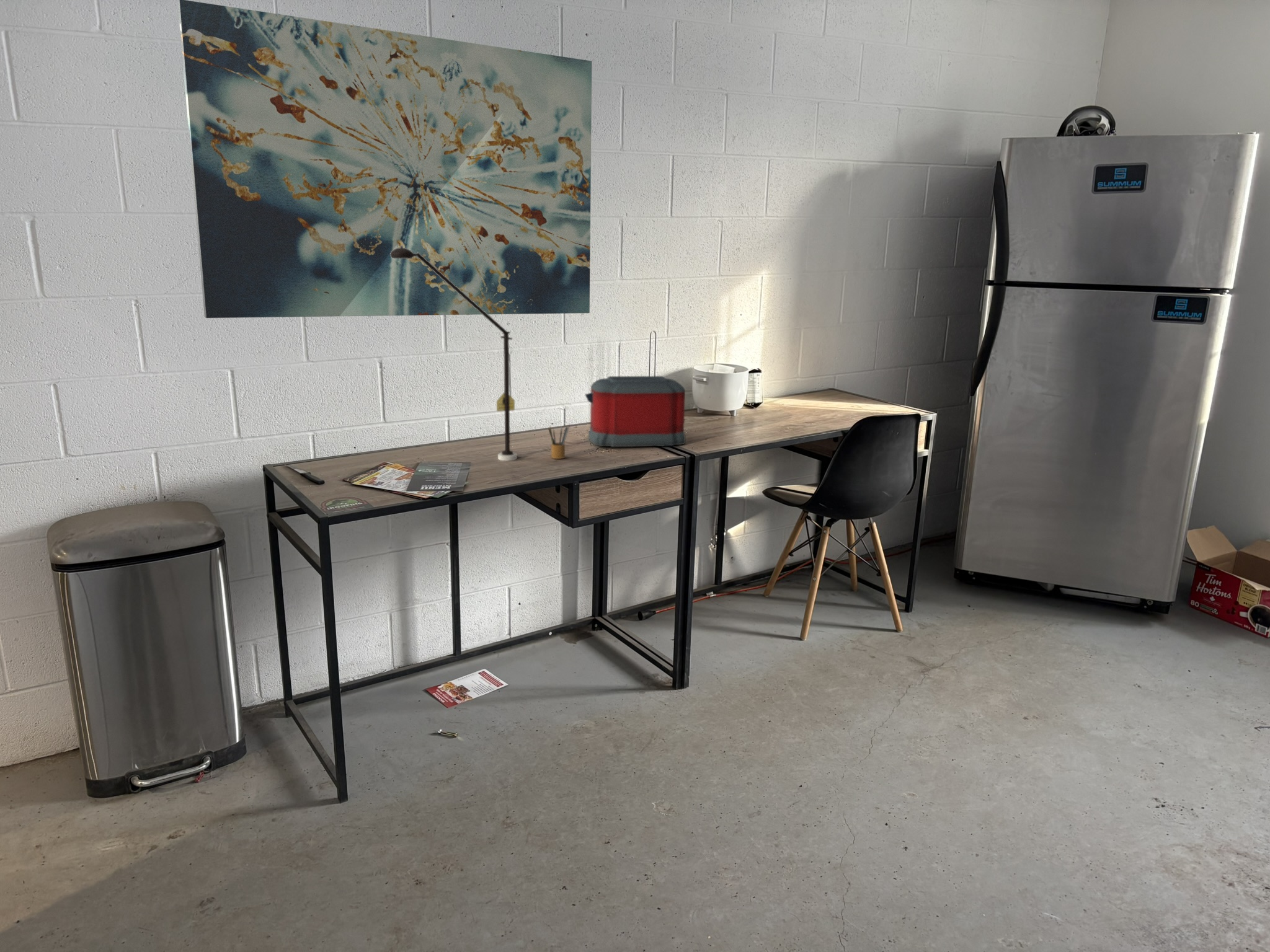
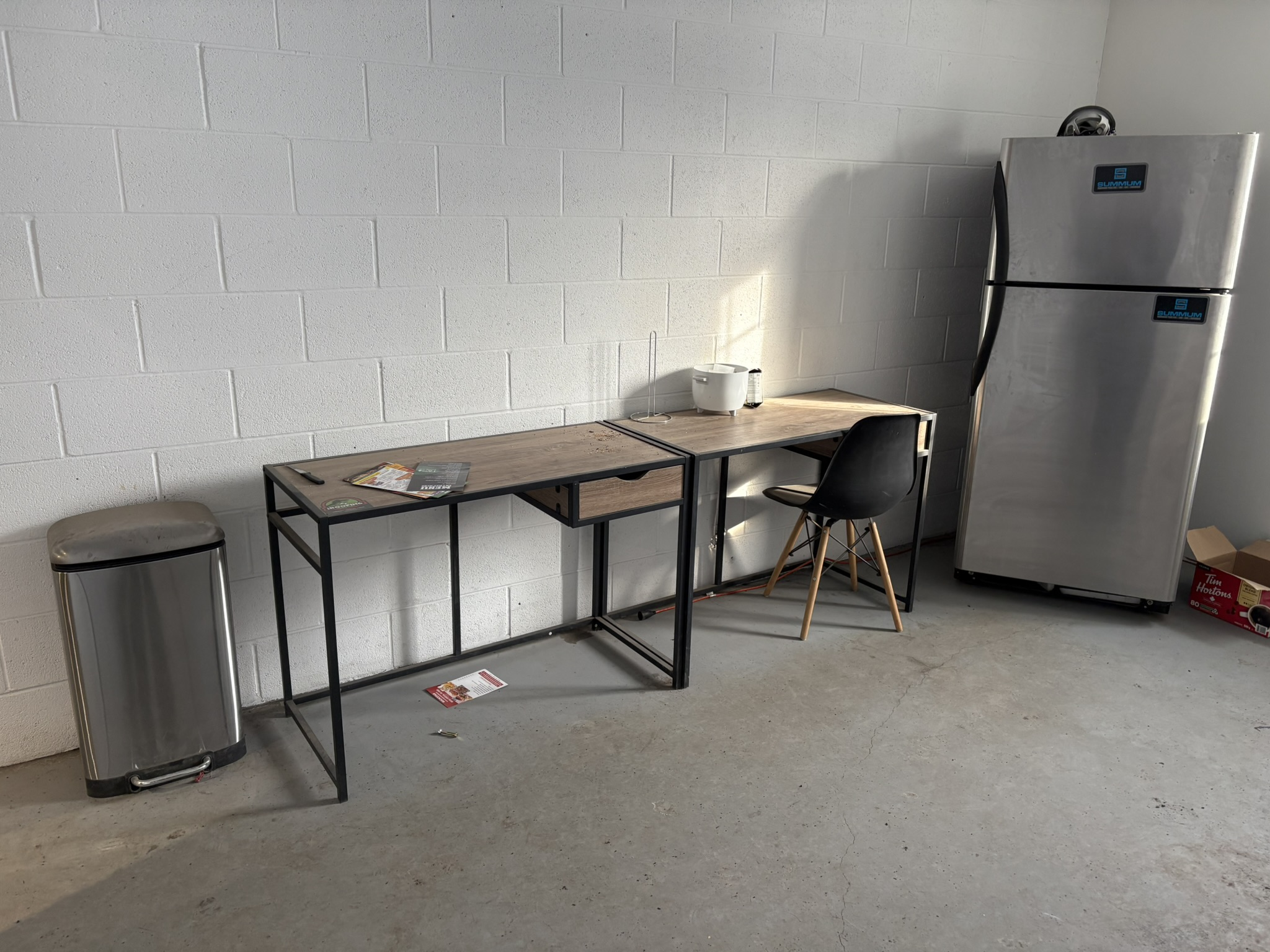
- wall art (412, 179)
- desk lamp (504, 353)
- toaster (635, 409)
- pencil box (559, 441)
